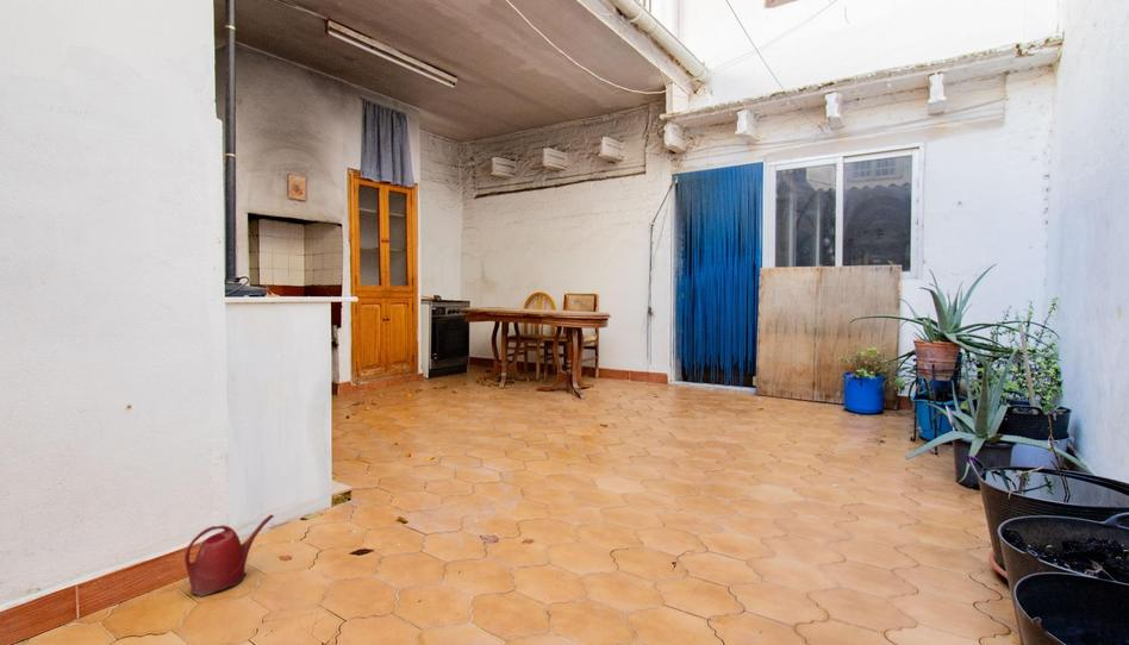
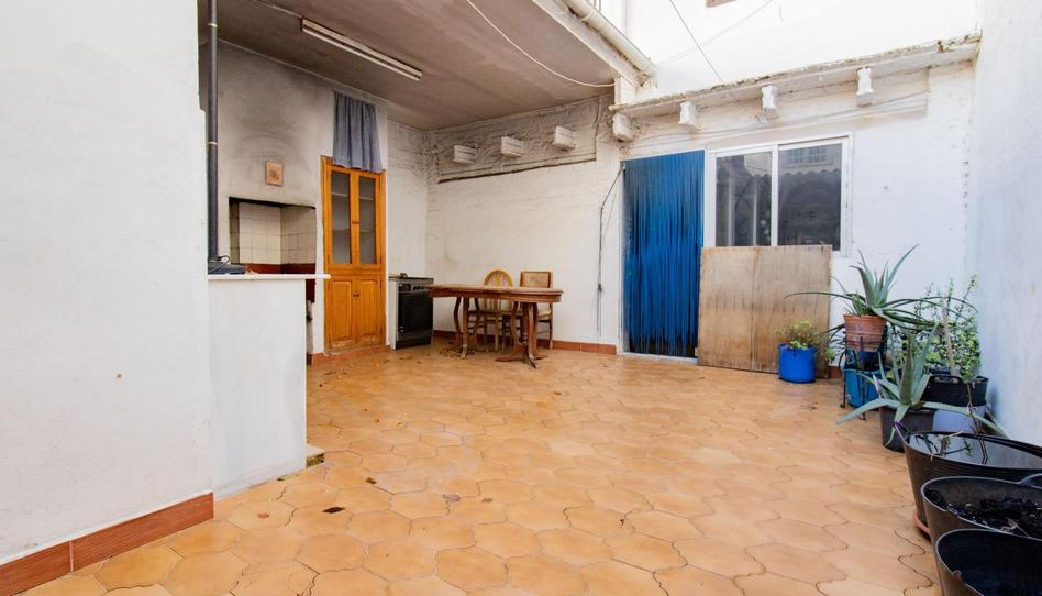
- watering can (232, 549)
